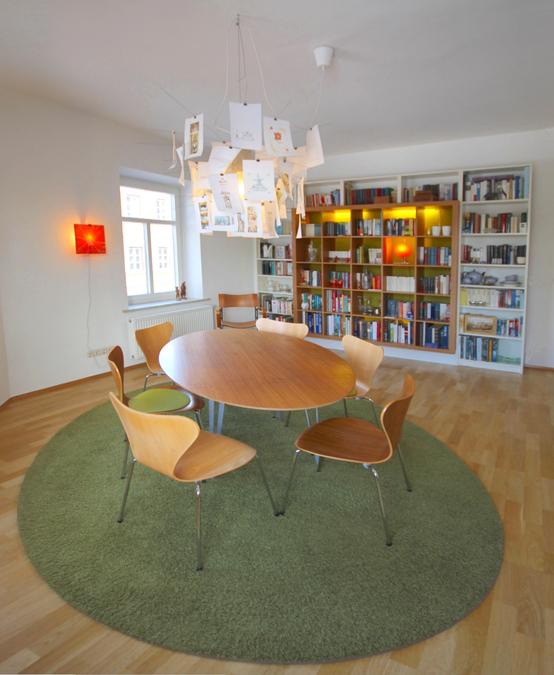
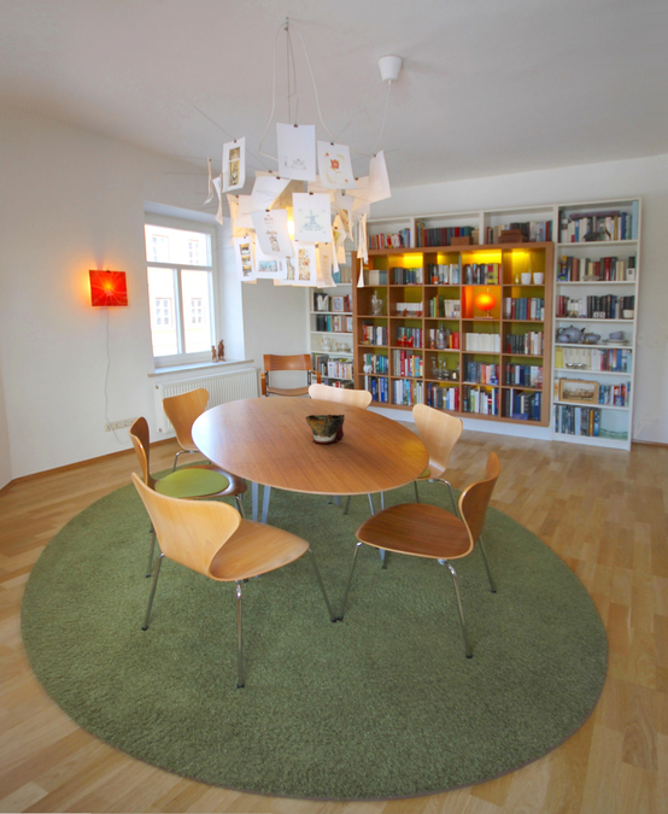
+ bowl (326, 426)
